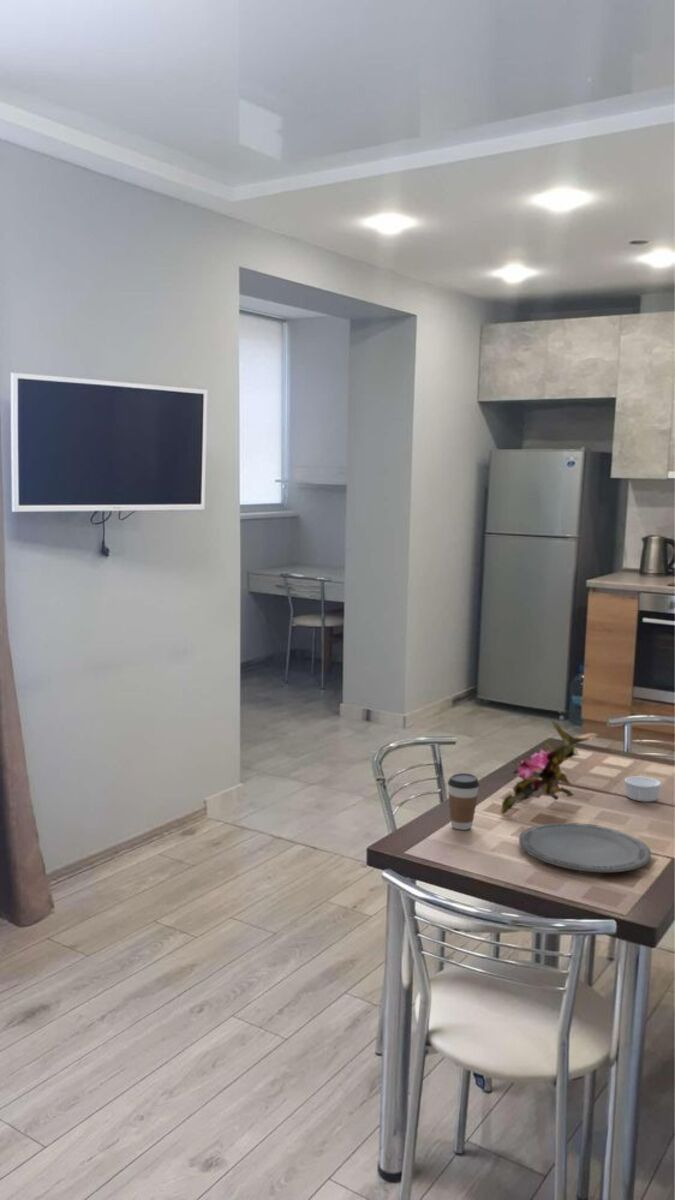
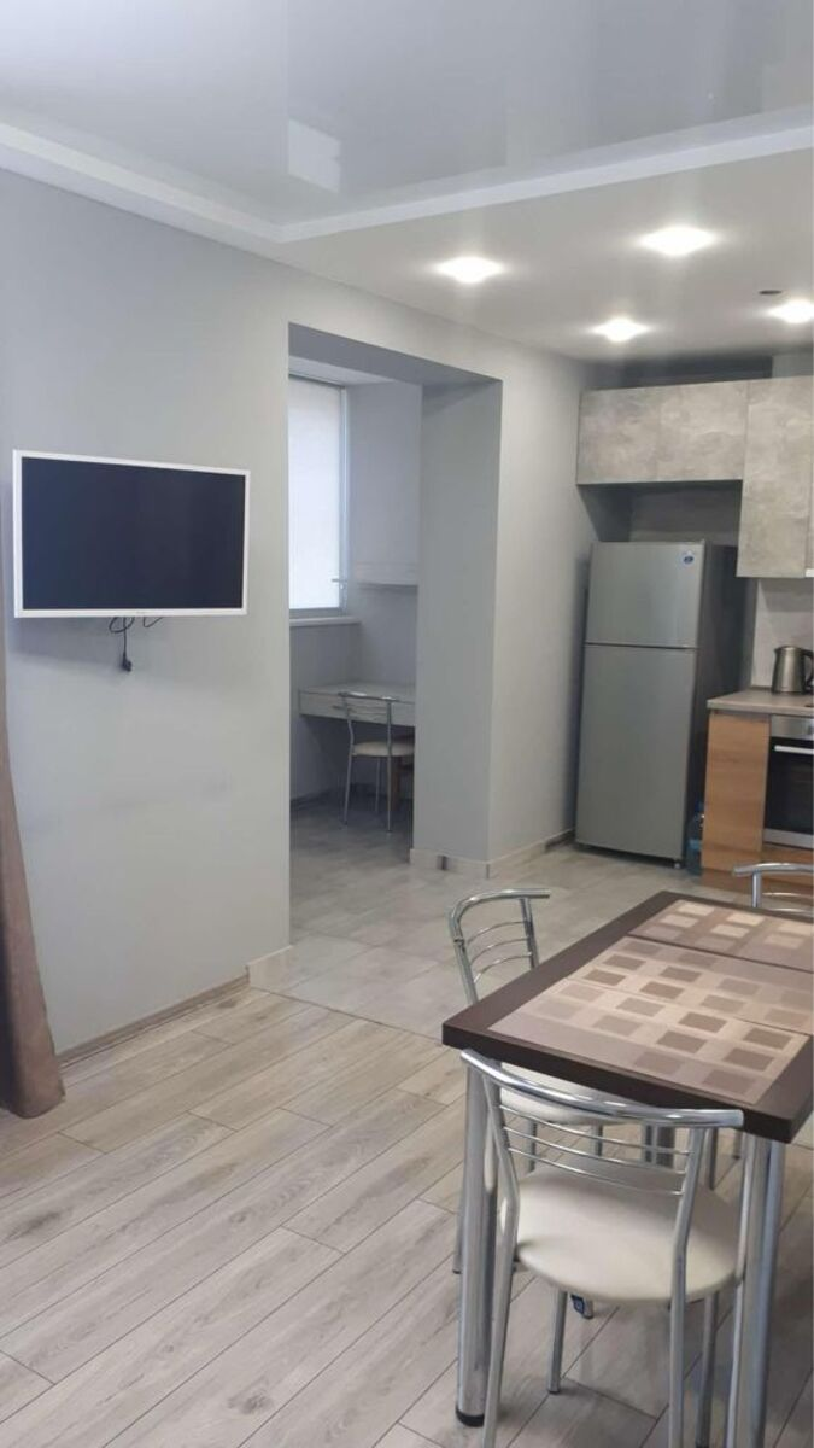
- ramekin (642, 789)
- plate (583, 848)
- coffee cup (462, 801)
- flower (550, 764)
